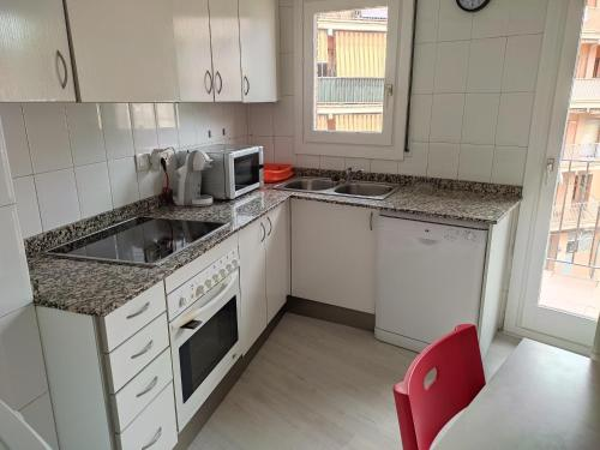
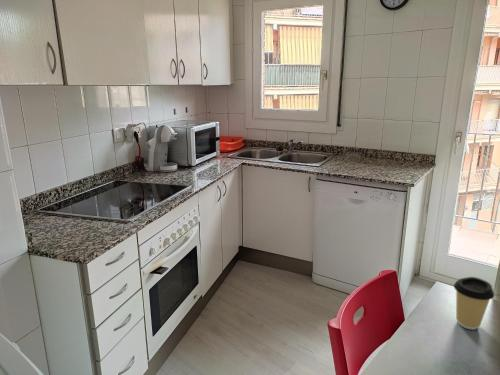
+ coffee cup (471, 303)
